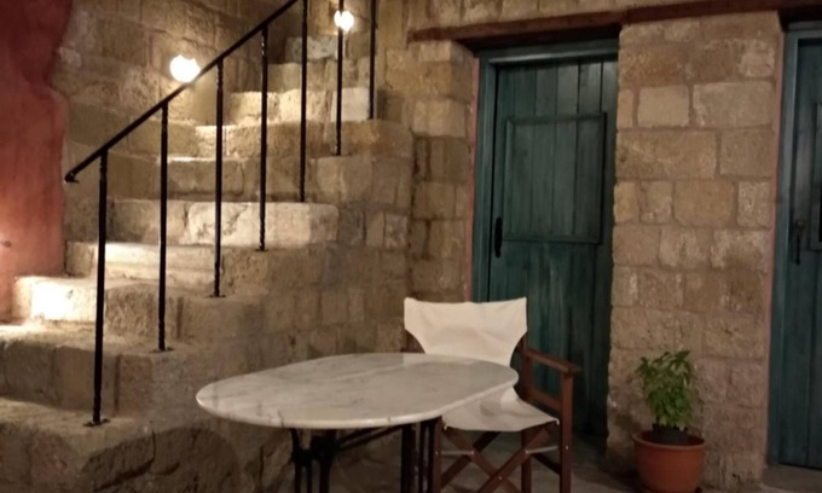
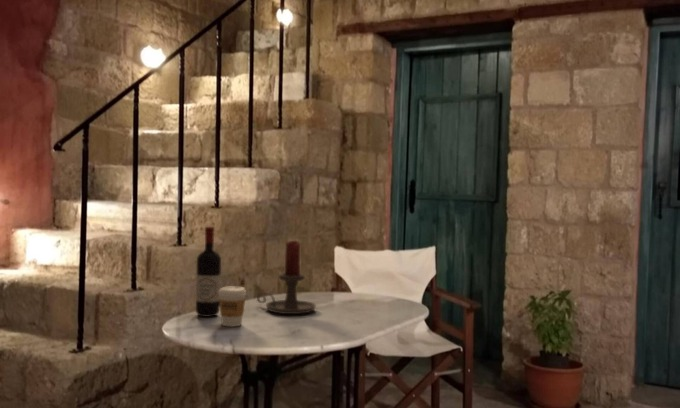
+ wine bottle (208, 271)
+ coffee cup (232, 305)
+ candle holder (285, 275)
